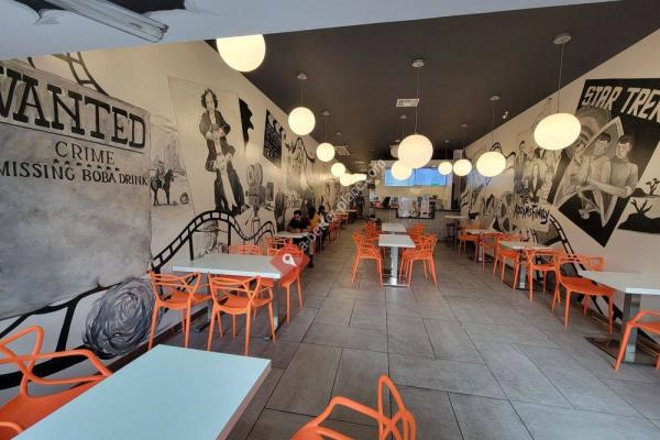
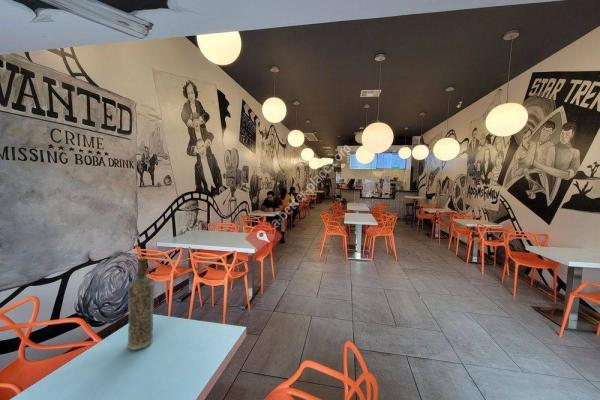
+ bottle (141, 301)
